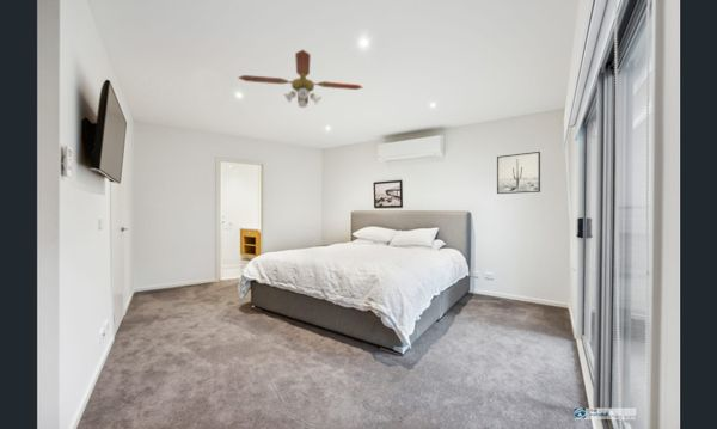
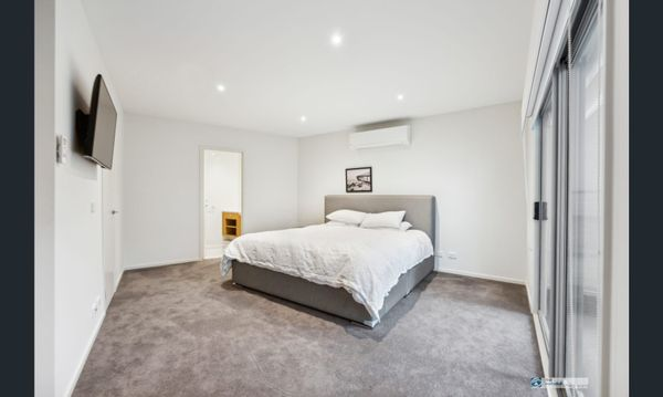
- wall art (517, 173)
- ceiling fan (302, 86)
